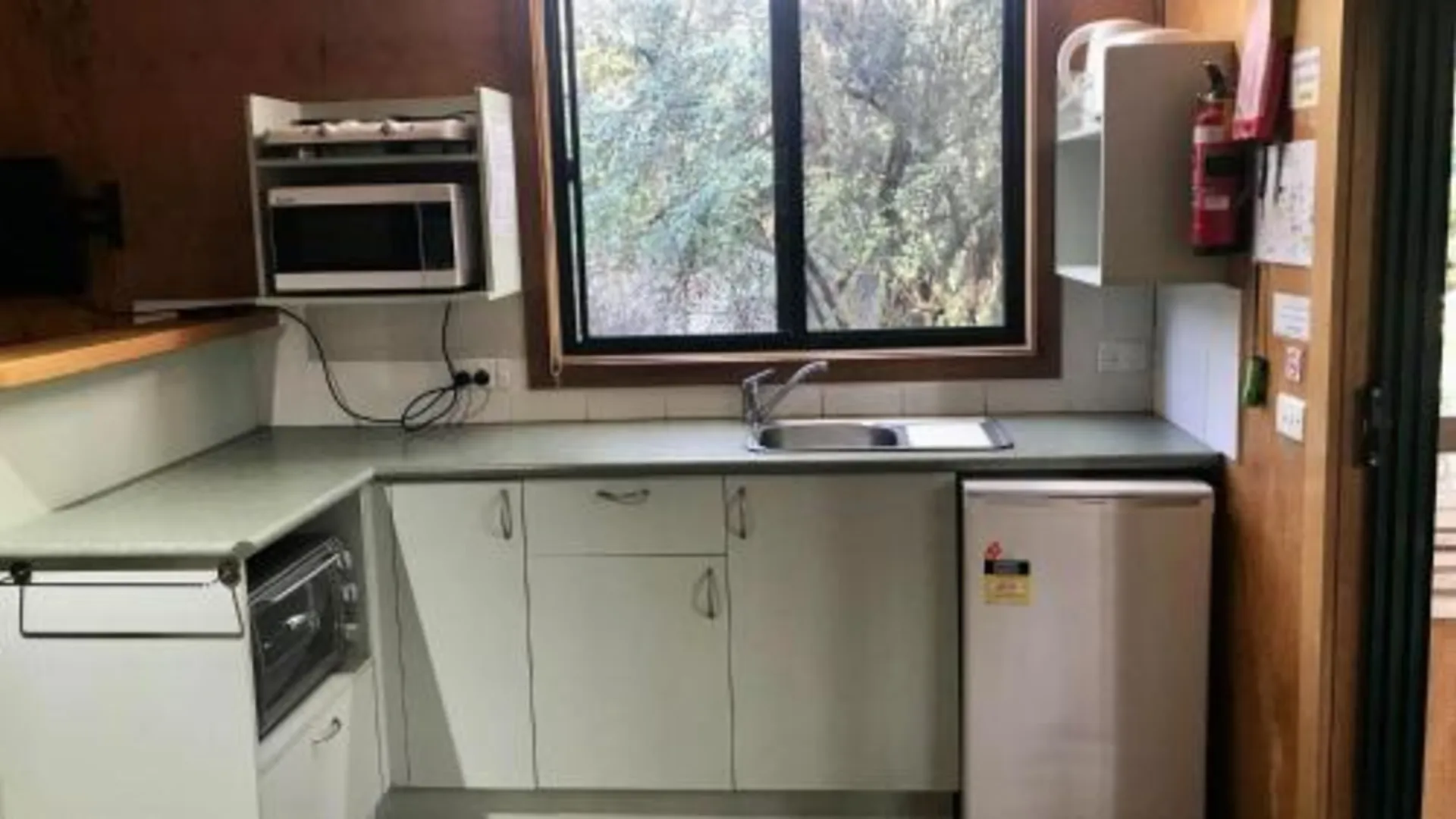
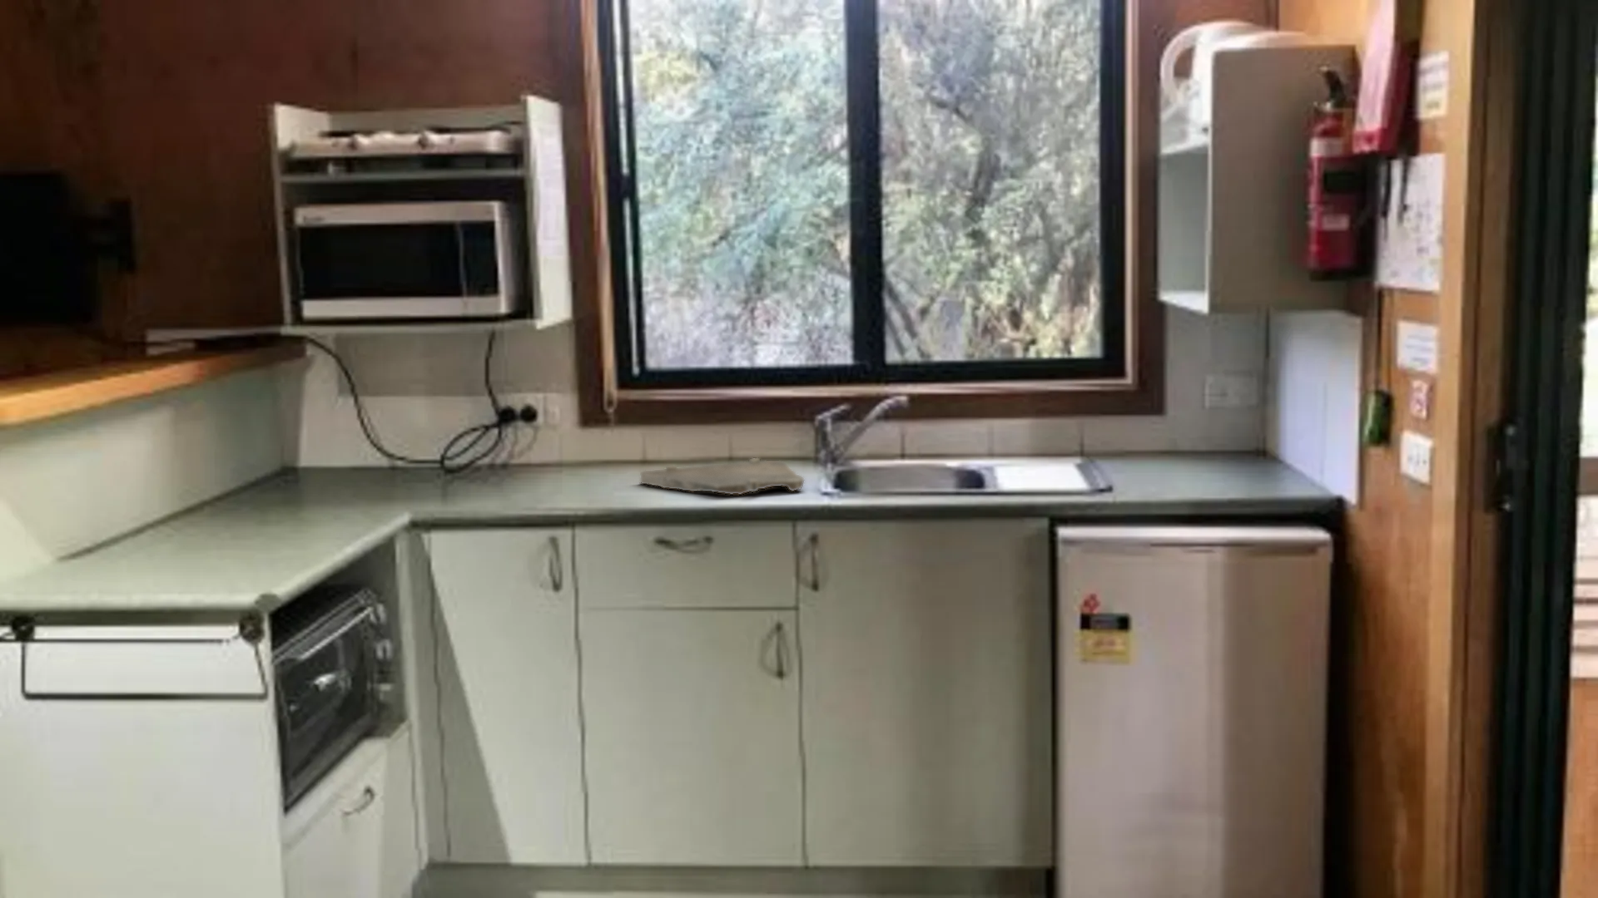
+ cutting board (723, 477)
